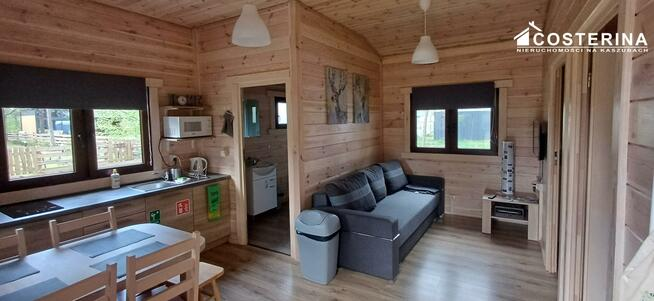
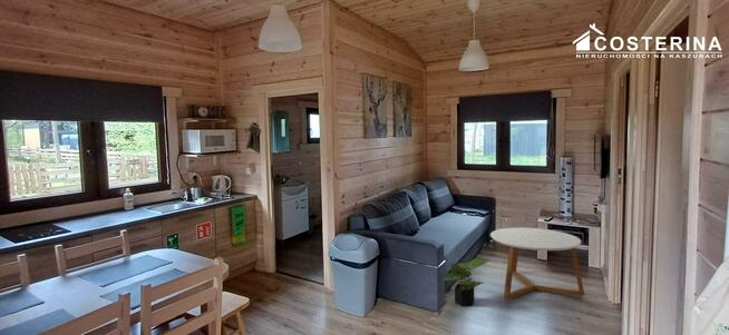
+ coffee table (534, 249)
+ potted plant (466, 282)
